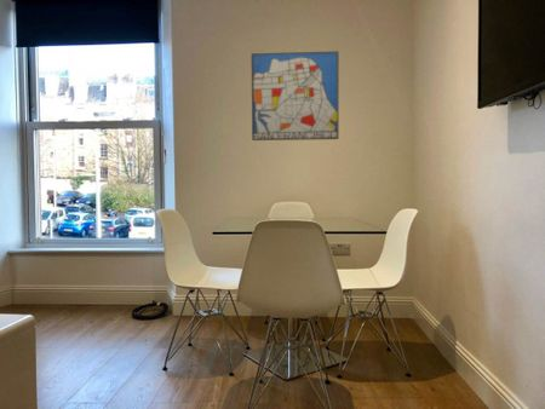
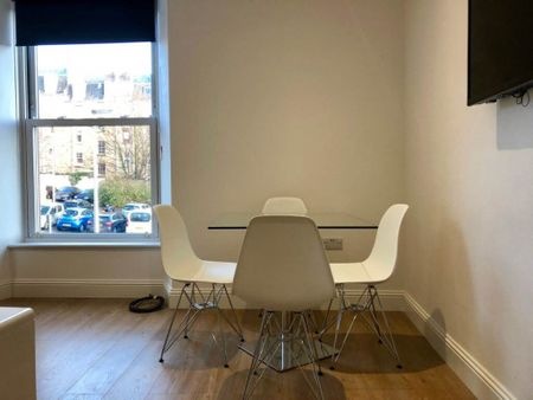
- wall art (294, 96)
